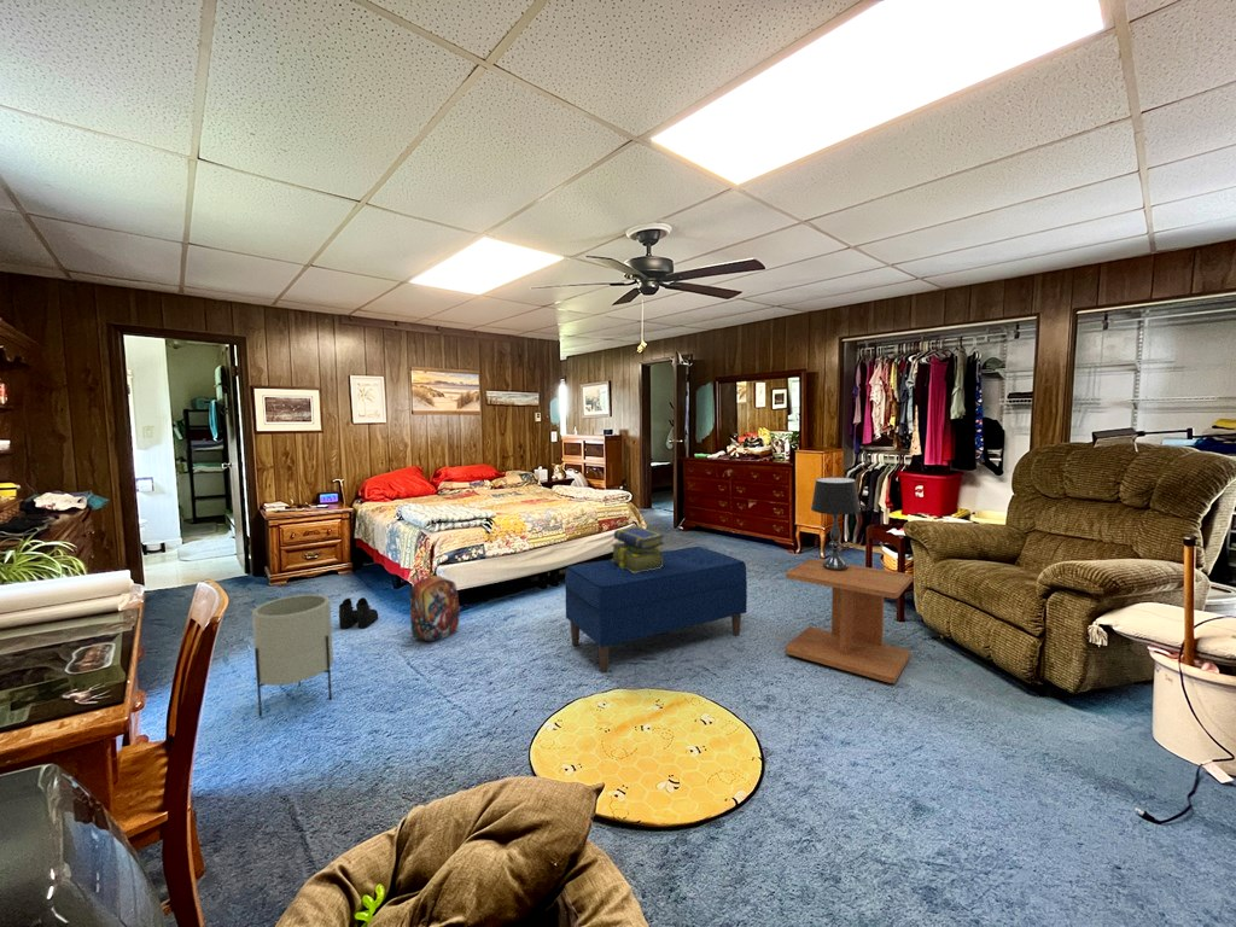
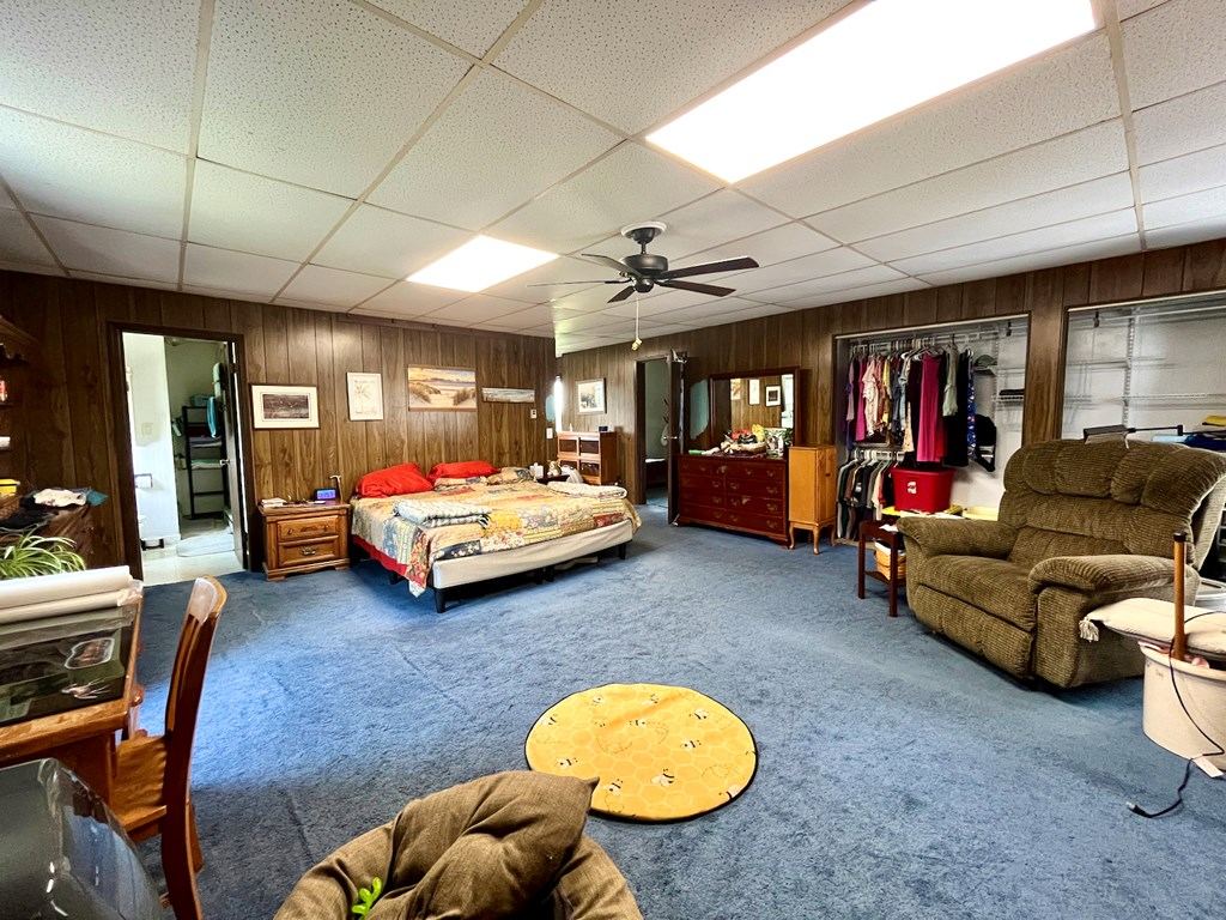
- planter (296, 652)
- stack of books (639, 547)
- side table (847, 616)
- boots (357, 610)
- bench (657, 601)
- table lamp (835, 523)
- backpack (433, 604)
